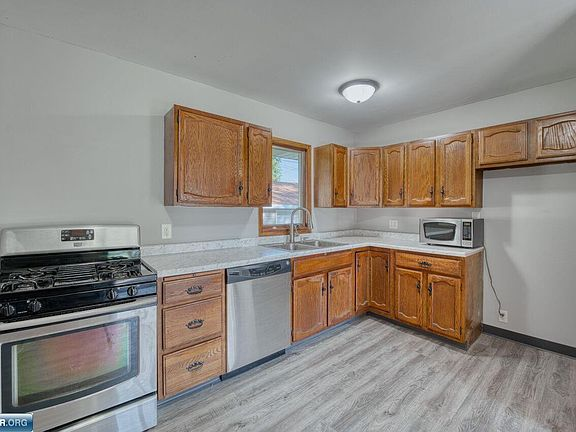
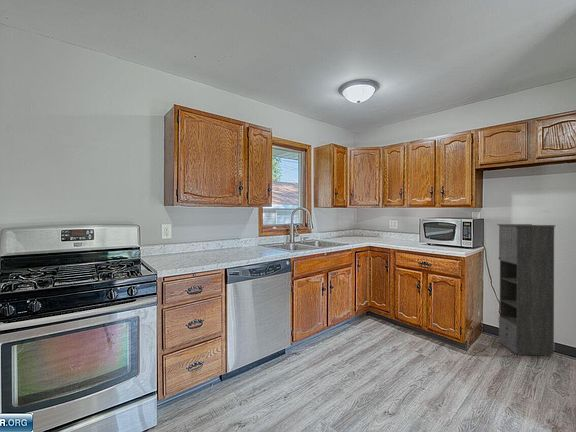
+ storage cabinet (524, 286)
